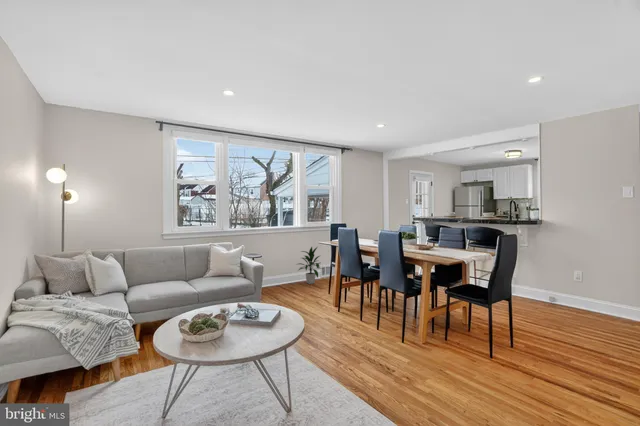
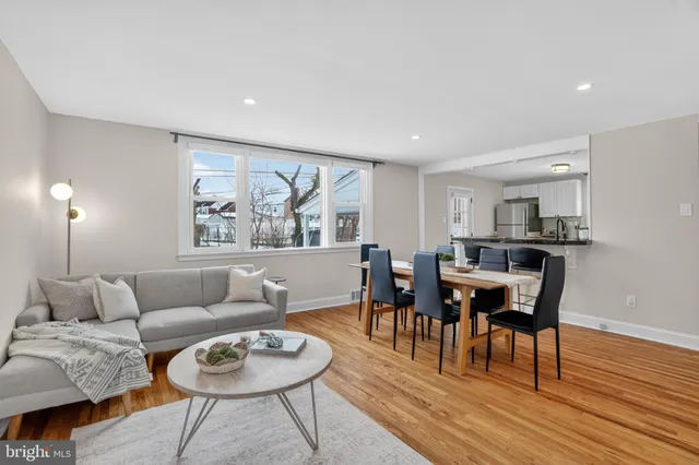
- indoor plant (310, 264)
